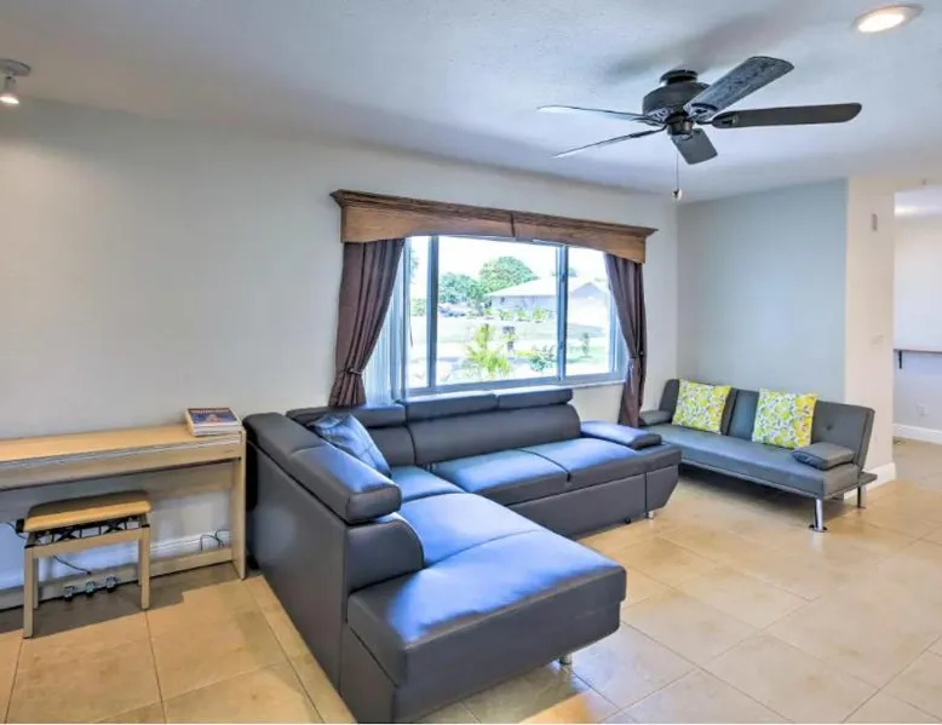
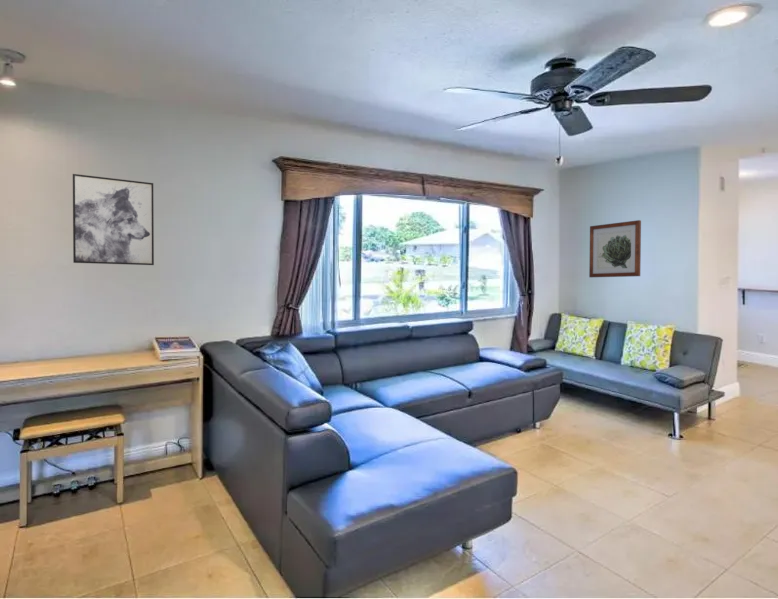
+ wall art (614, 250)
+ wall art (114, 221)
